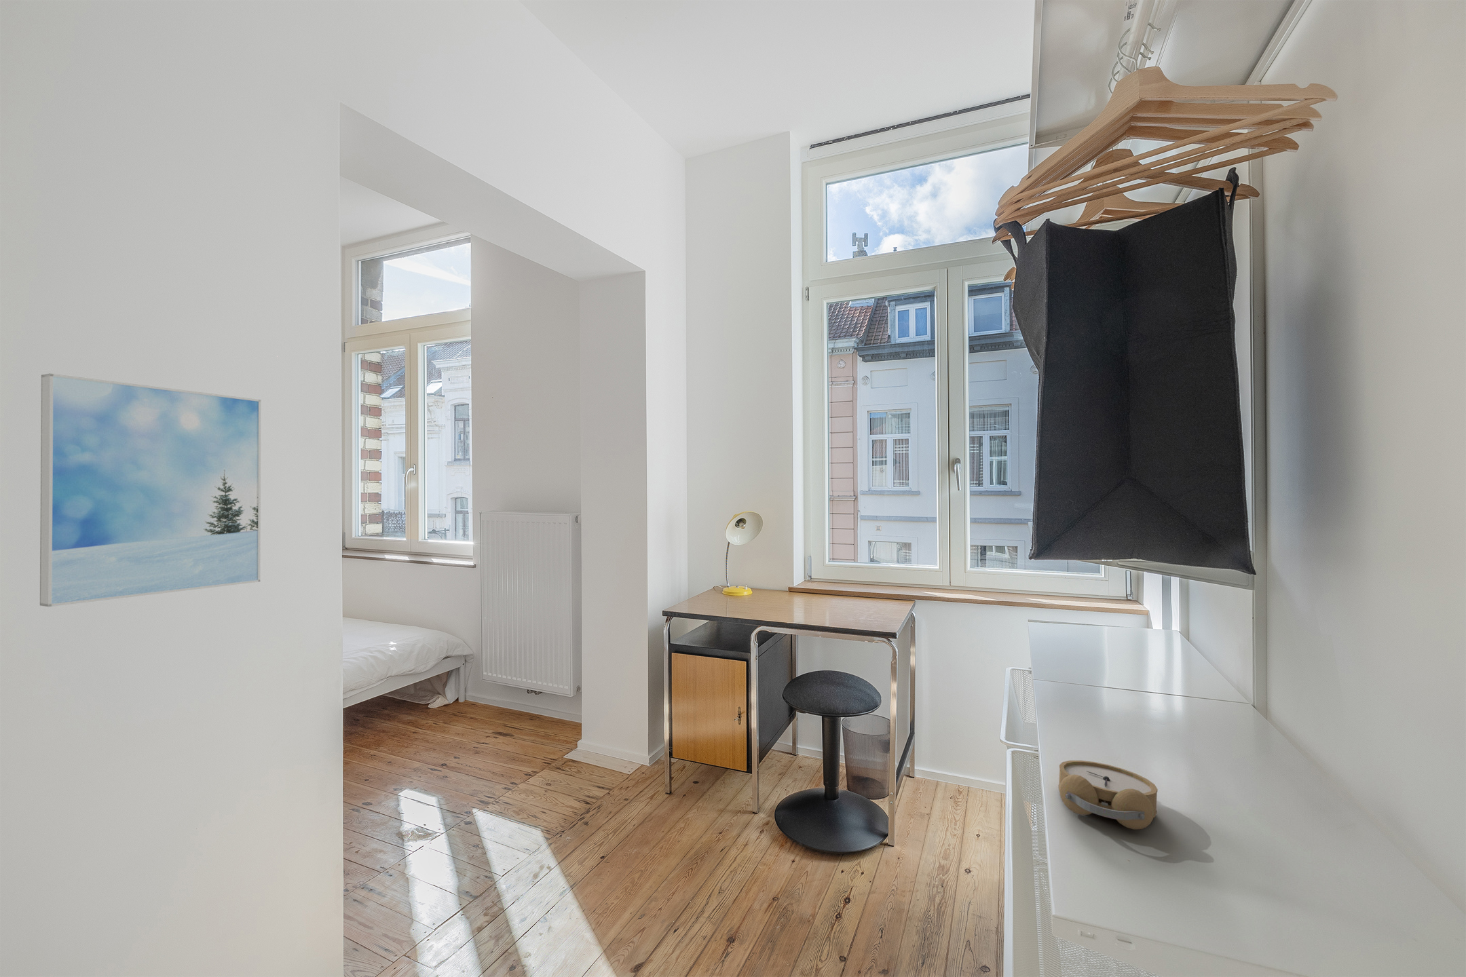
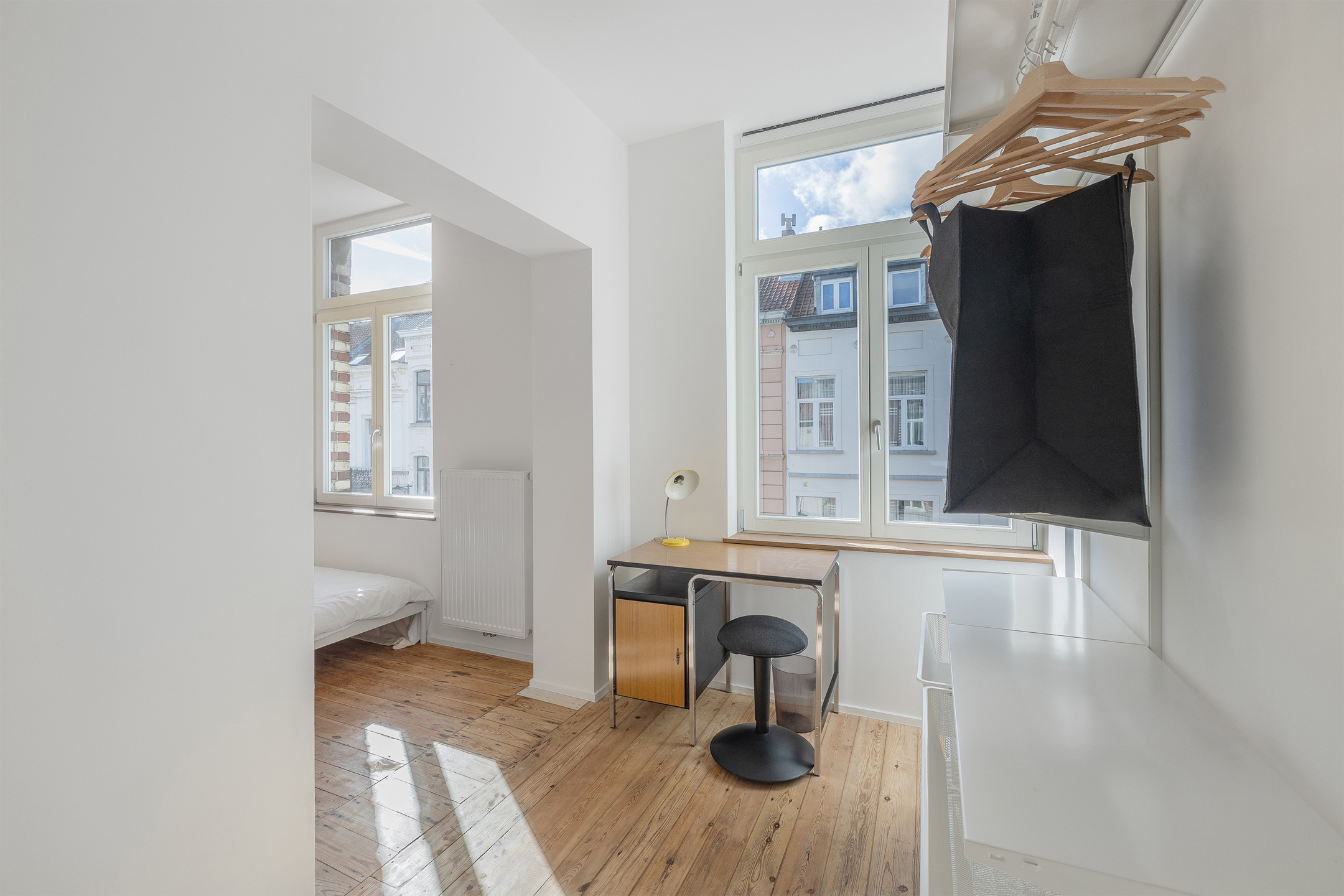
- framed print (163, 490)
- alarm clock (1106, 789)
